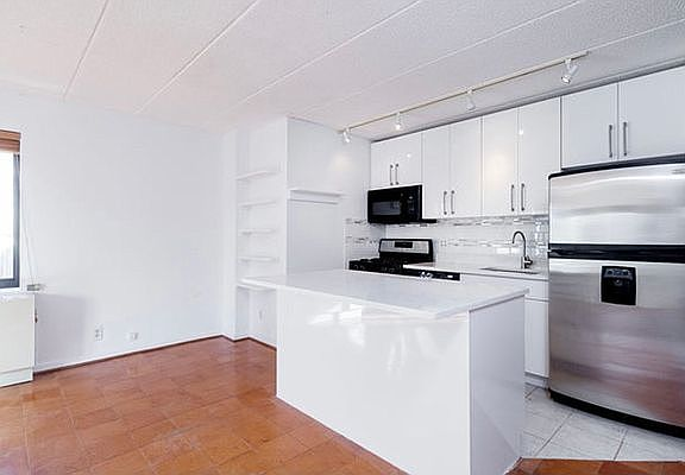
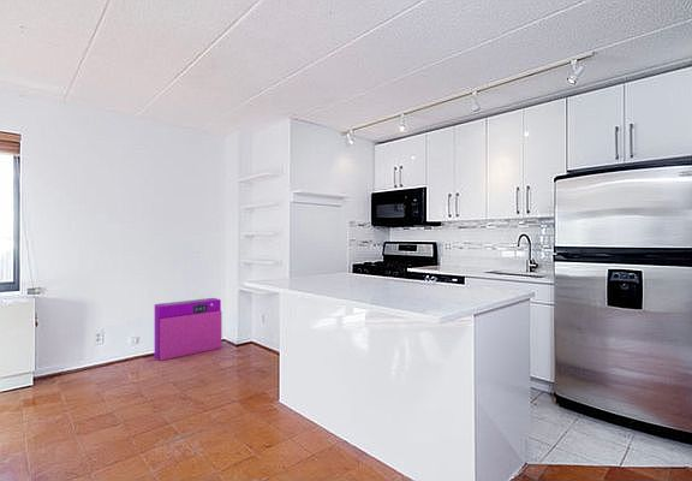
+ air purifier (189, 326)
